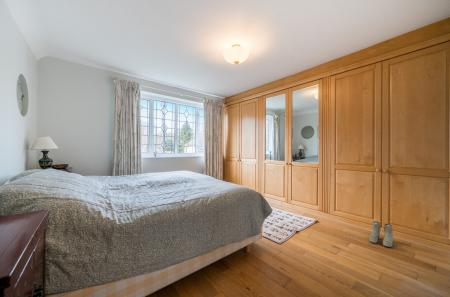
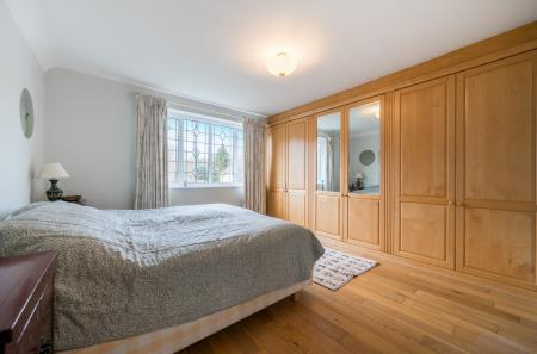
- boots (379, 233)
